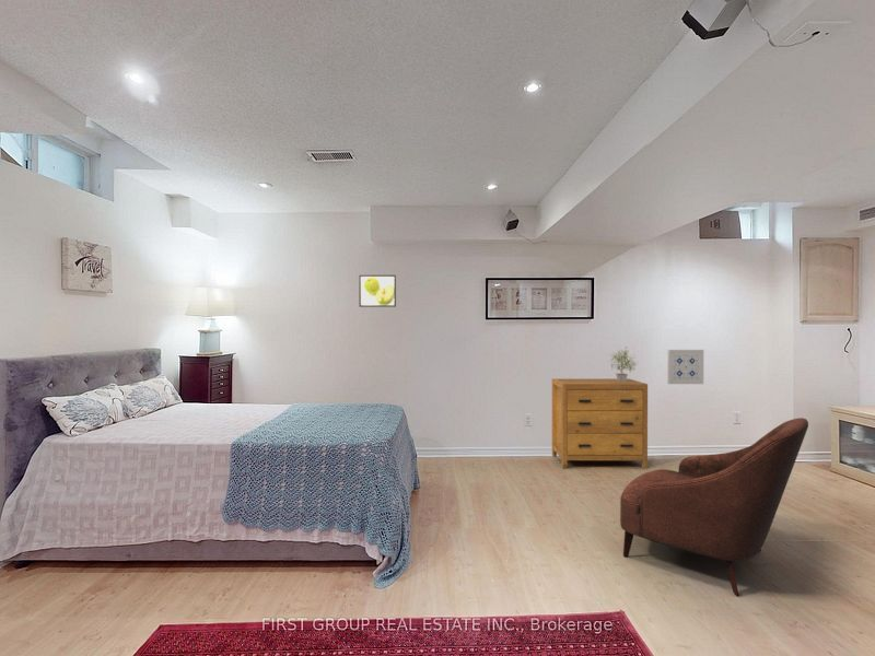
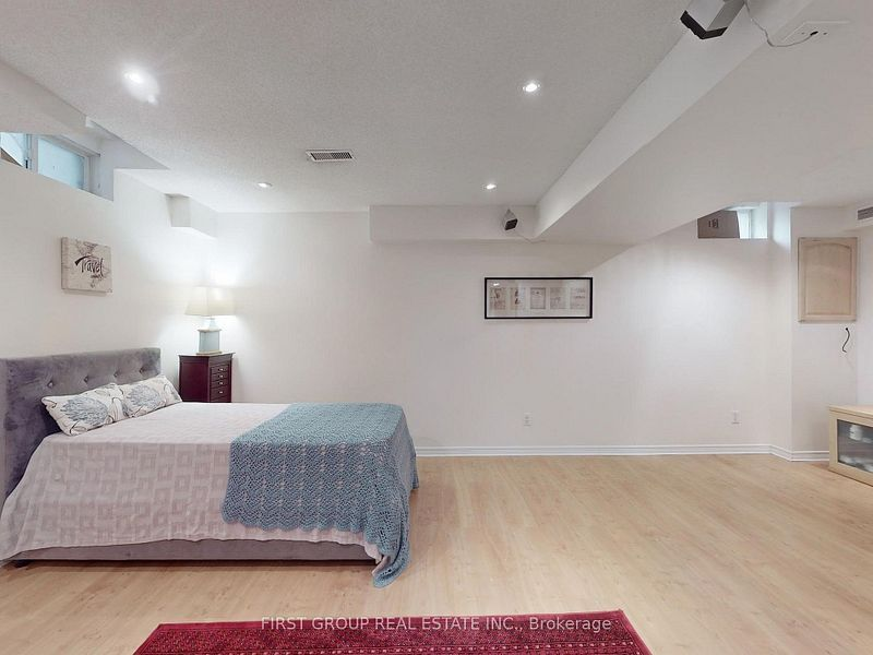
- armchair (709, 484)
- potted plant (622, 363)
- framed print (377, 291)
- wall art (685, 366)
- dresser (597, 421)
